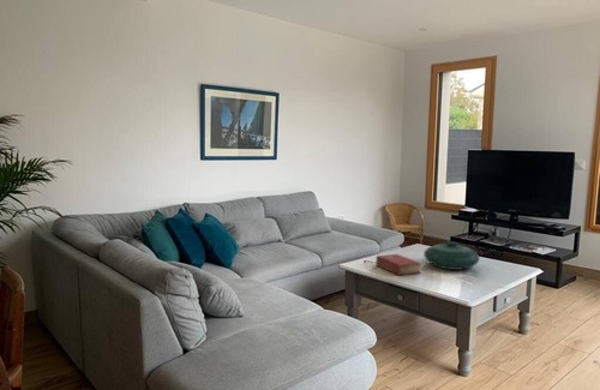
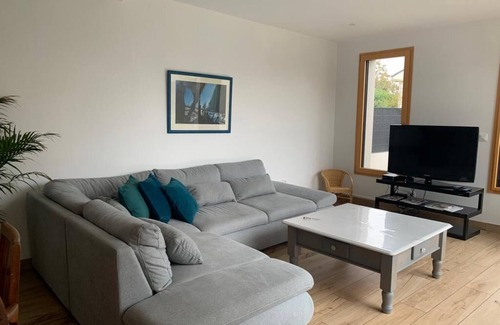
- book (397, 264)
- decorative bowl (451, 253)
